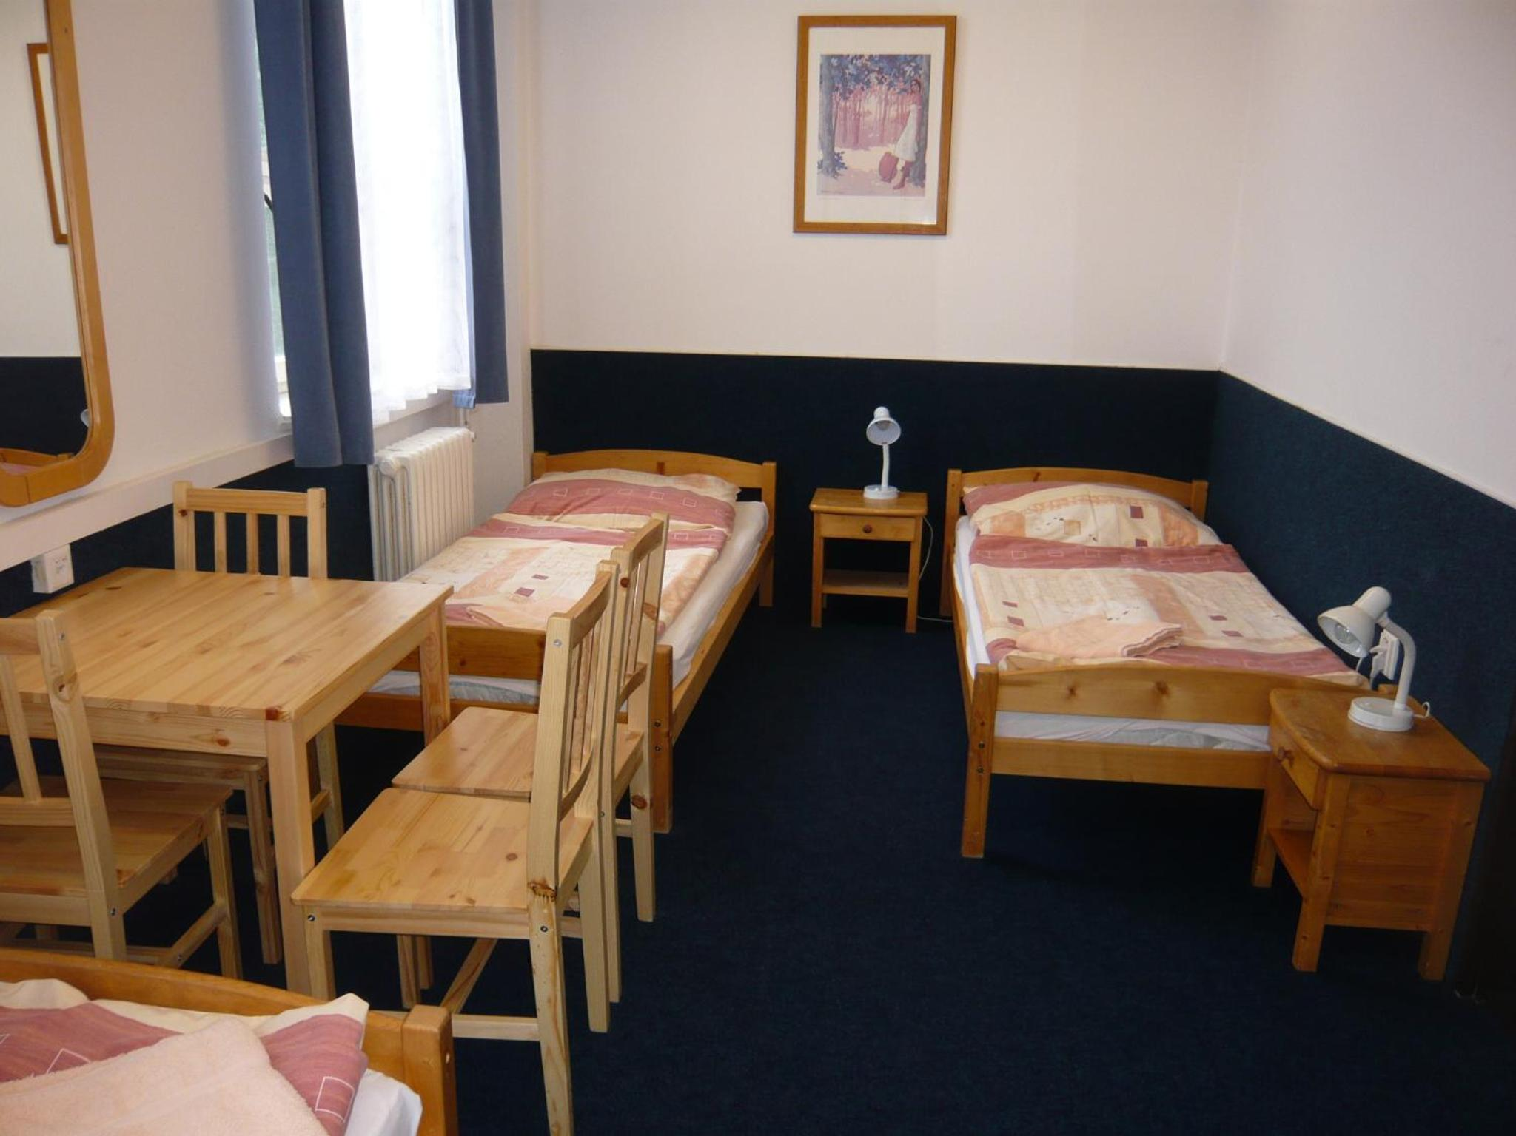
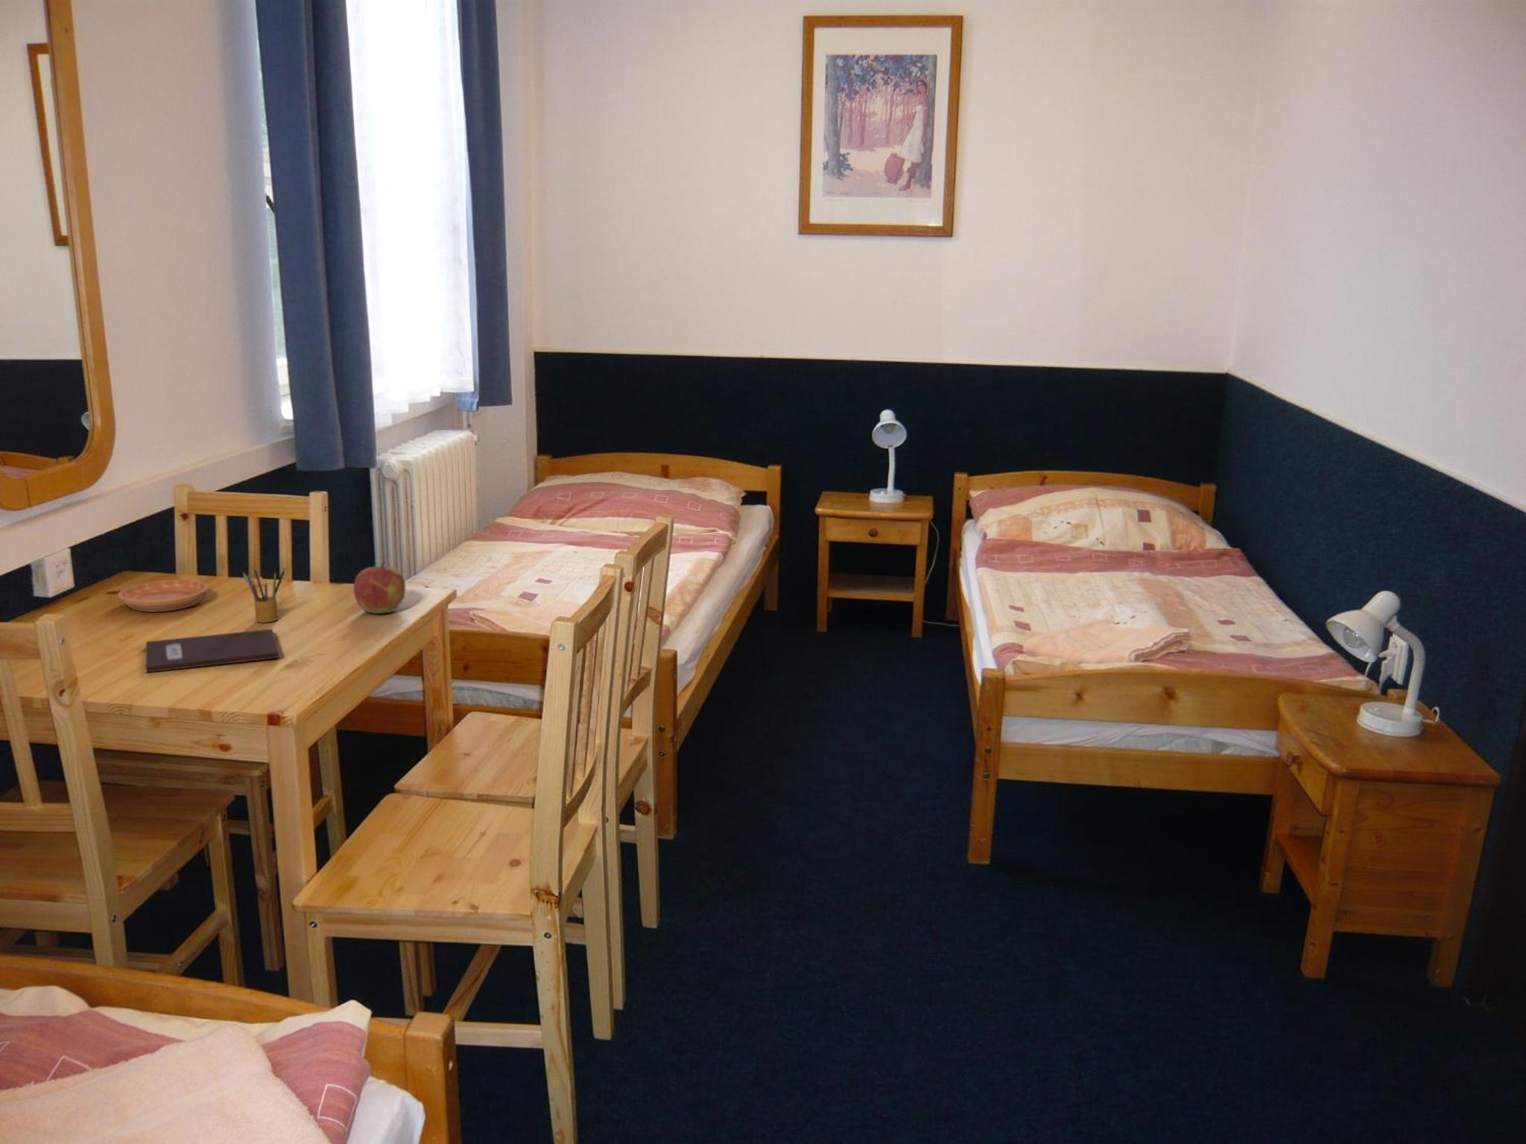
+ pencil box (266, 594)
+ saucer (163, 596)
+ apple (380, 586)
+ notebook (211, 649)
